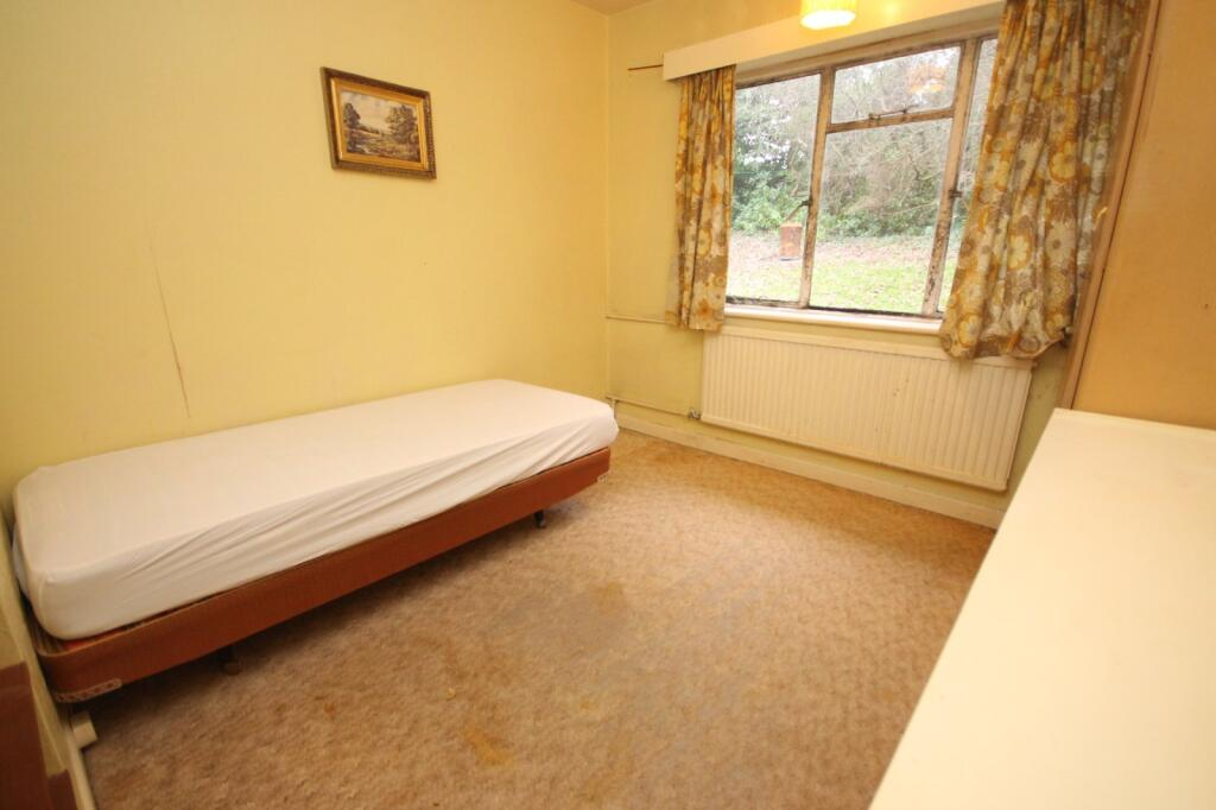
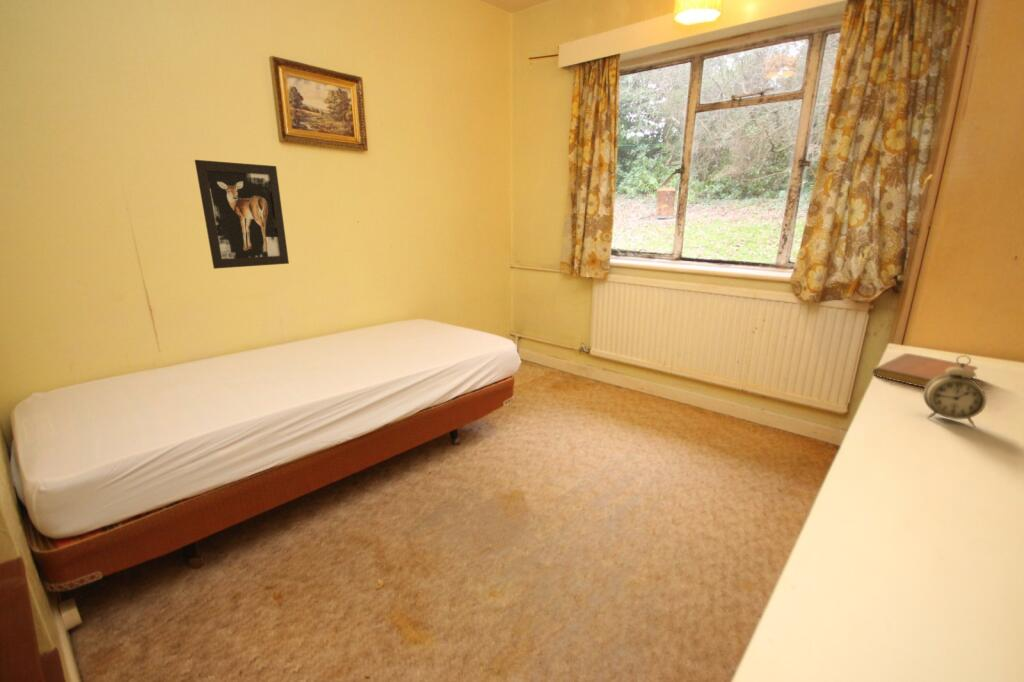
+ wall art (245, 216)
+ alarm clock (957, 388)
+ notebook (924, 370)
